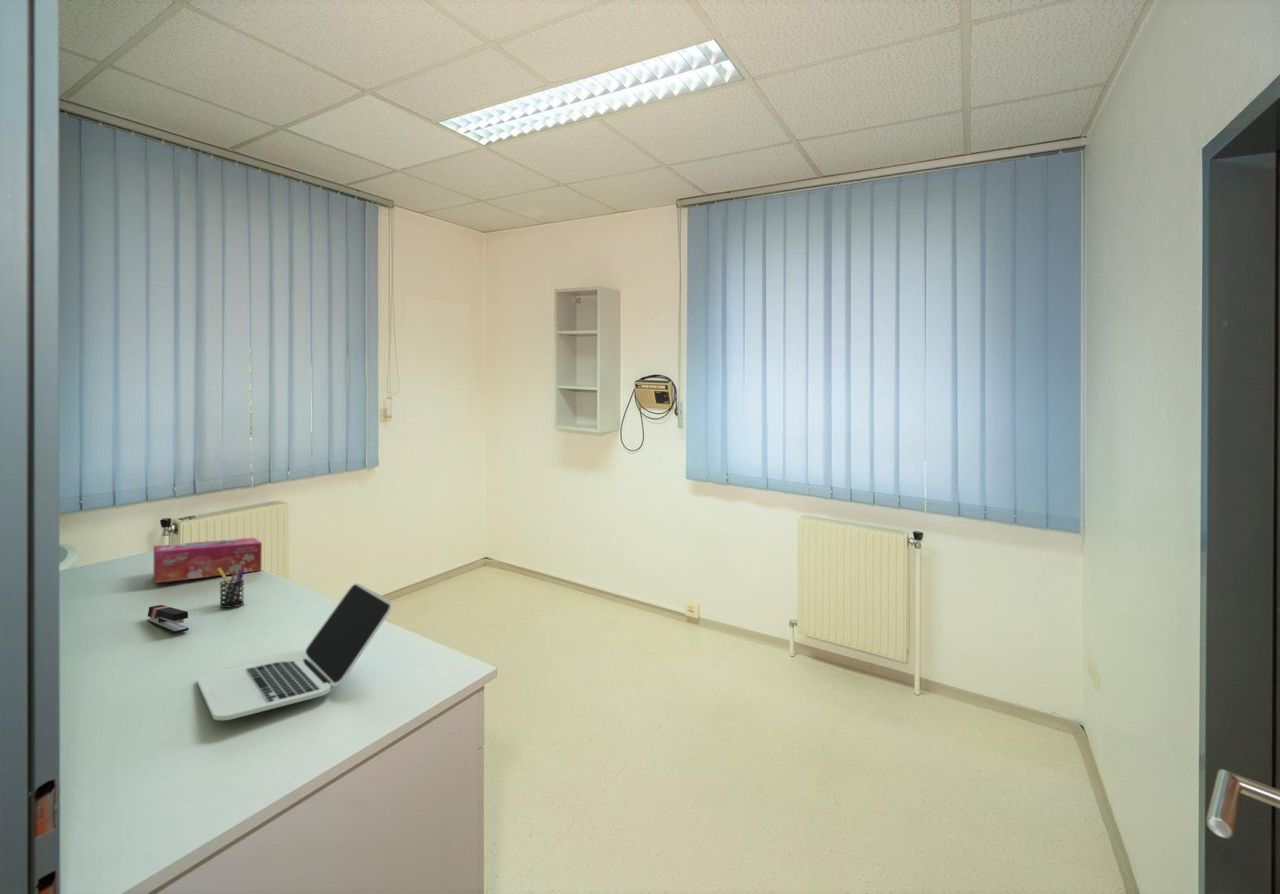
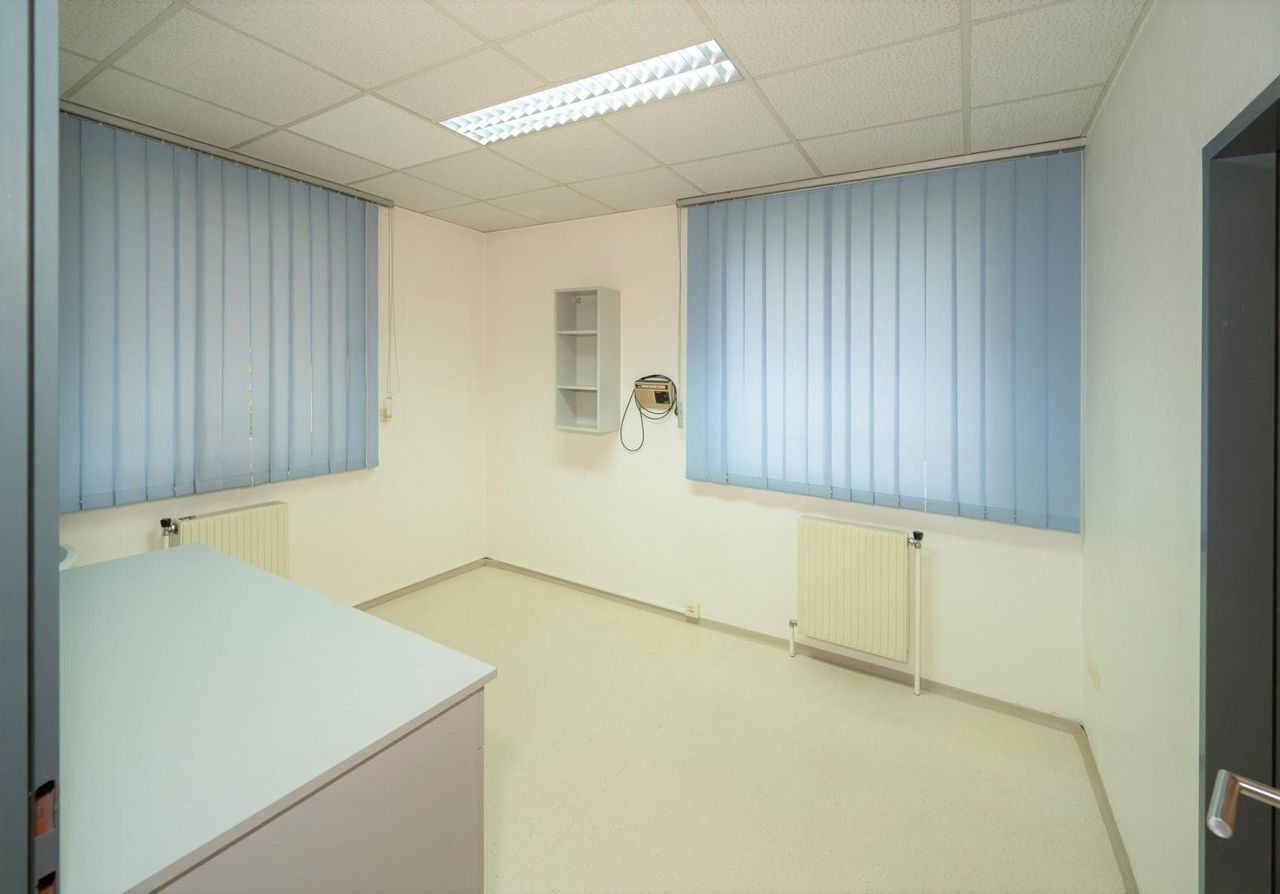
- tissue box (208, 558)
- pen holder (234, 583)
- stapler (167, 616)
- laptop (307, 646)
